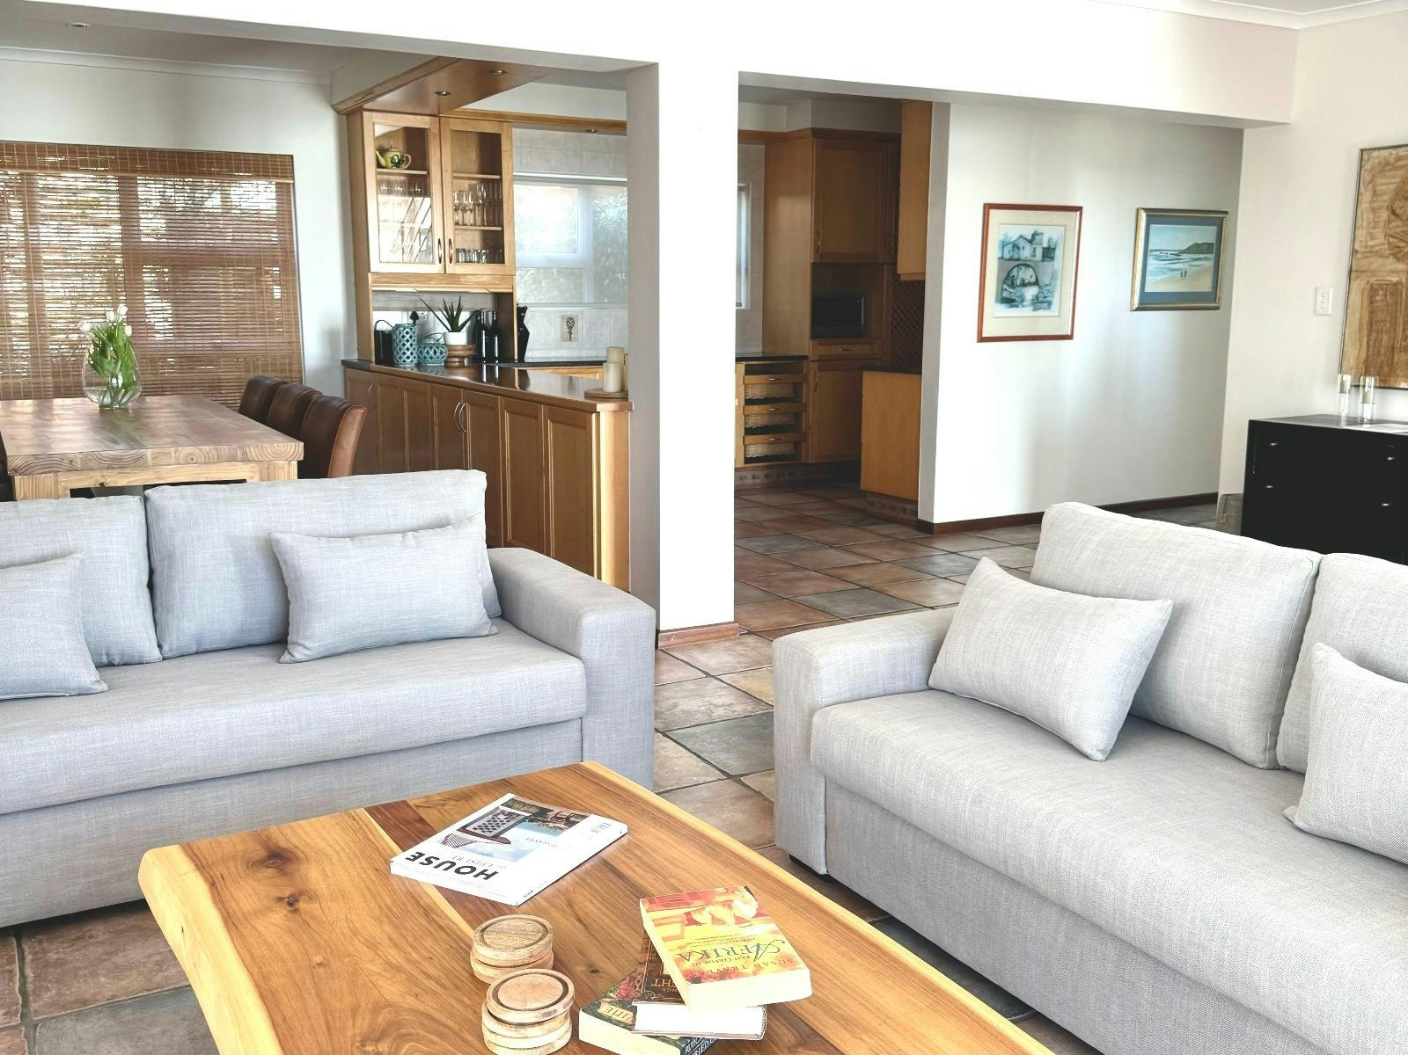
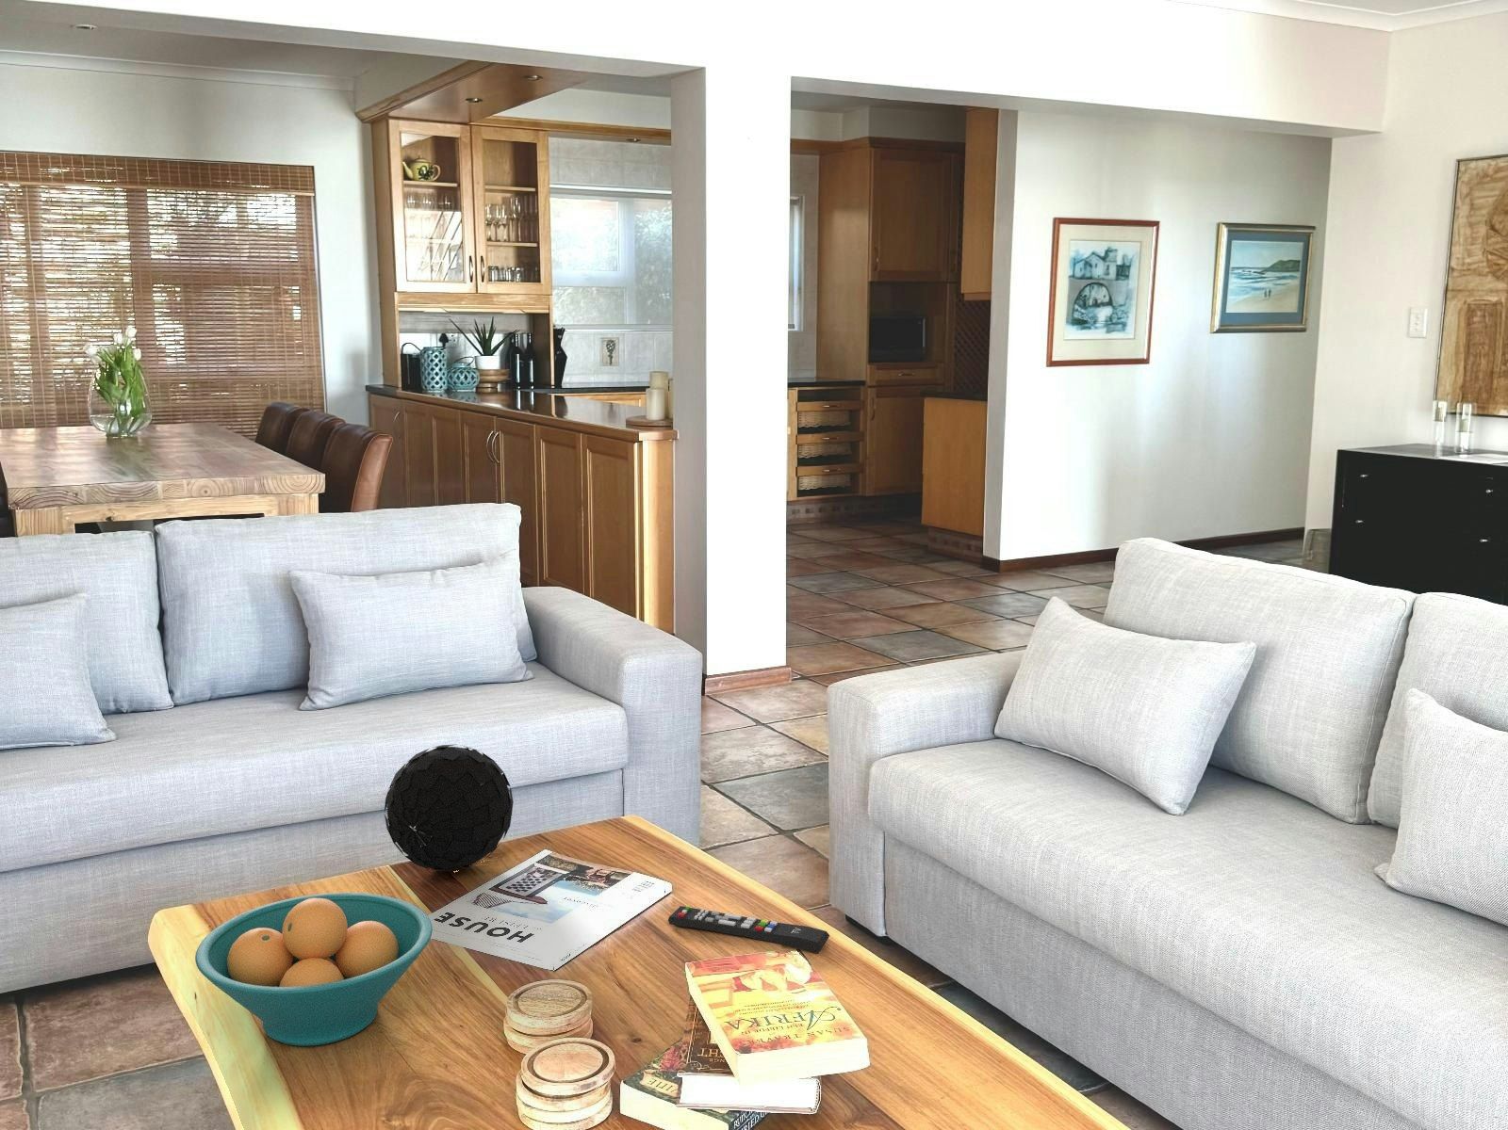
+ fruit bowl (317, 960)
+ remote control (747, 927)
+ decorative orb (449, 808)
